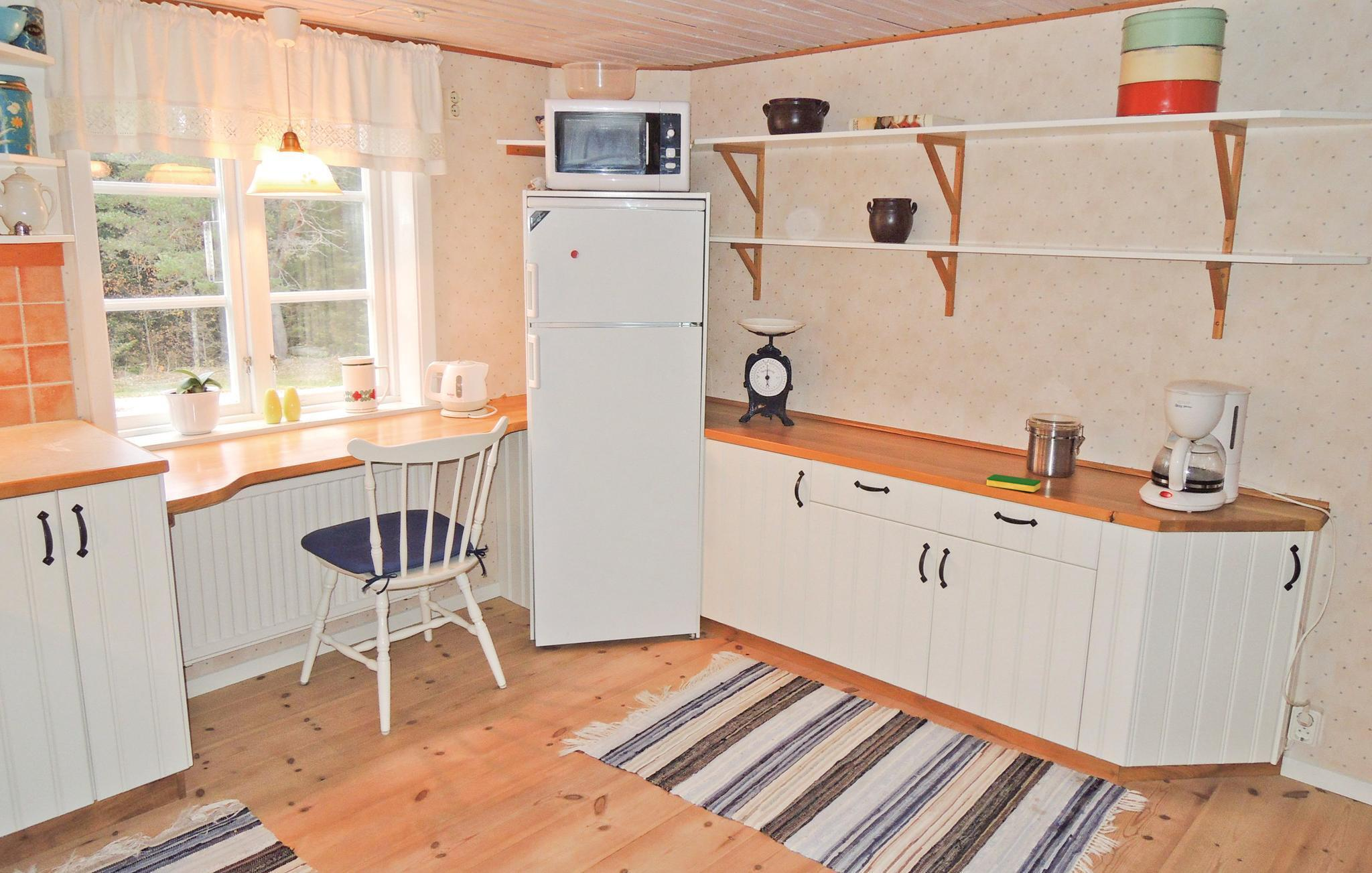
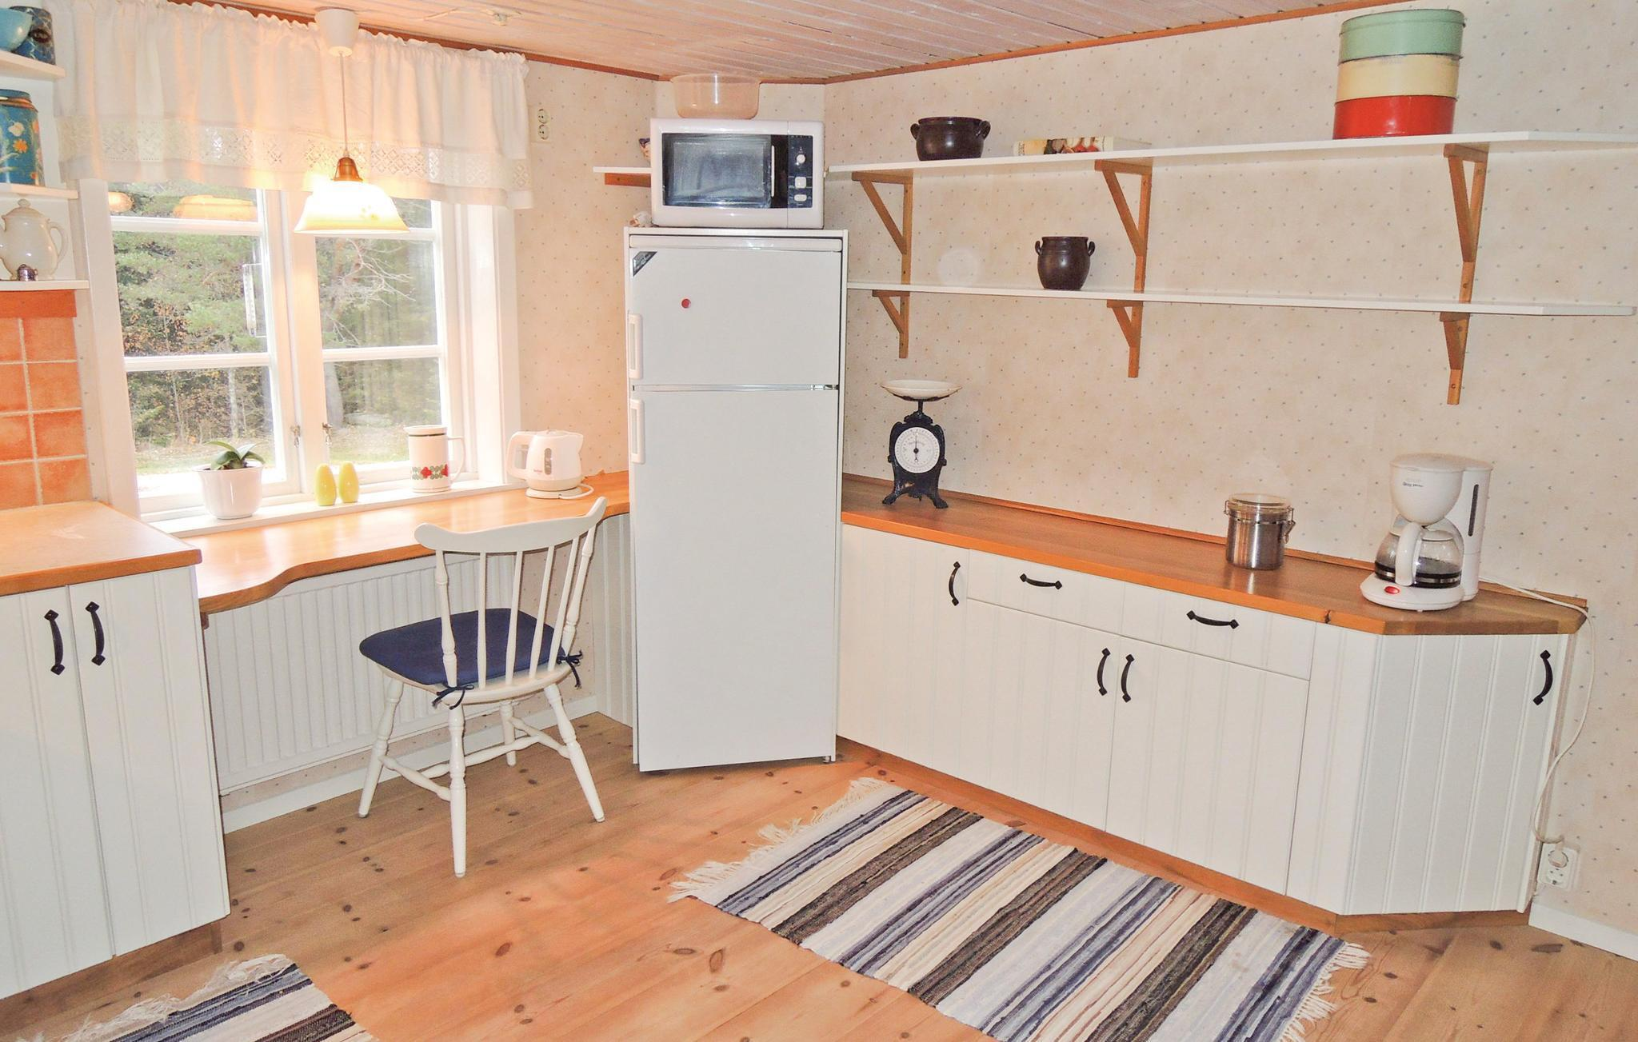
- dish sponge (1014, 482)
